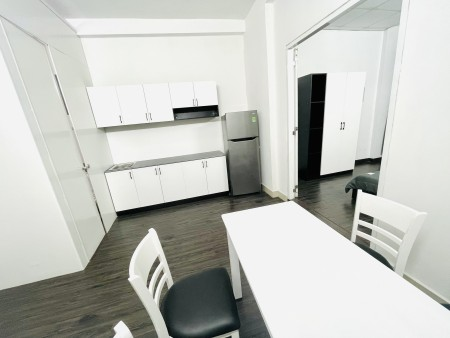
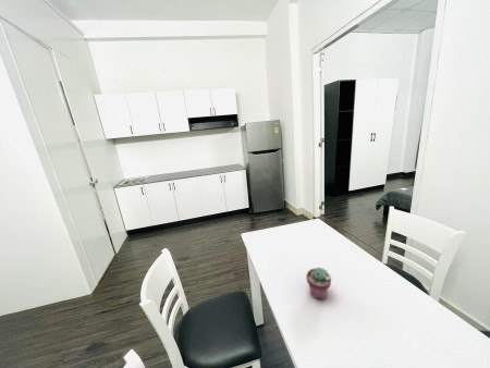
+ potted succulent (318, 281)
